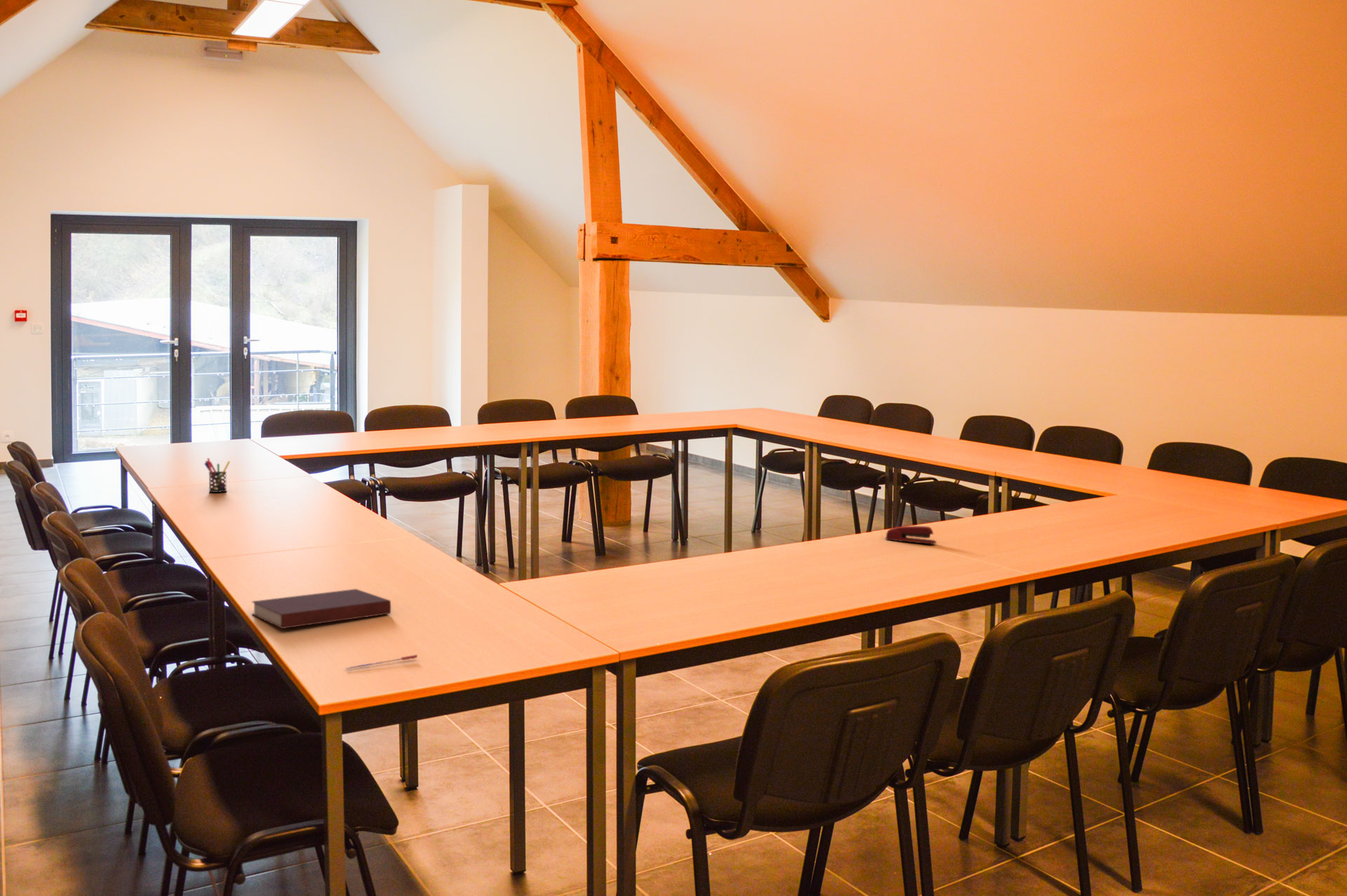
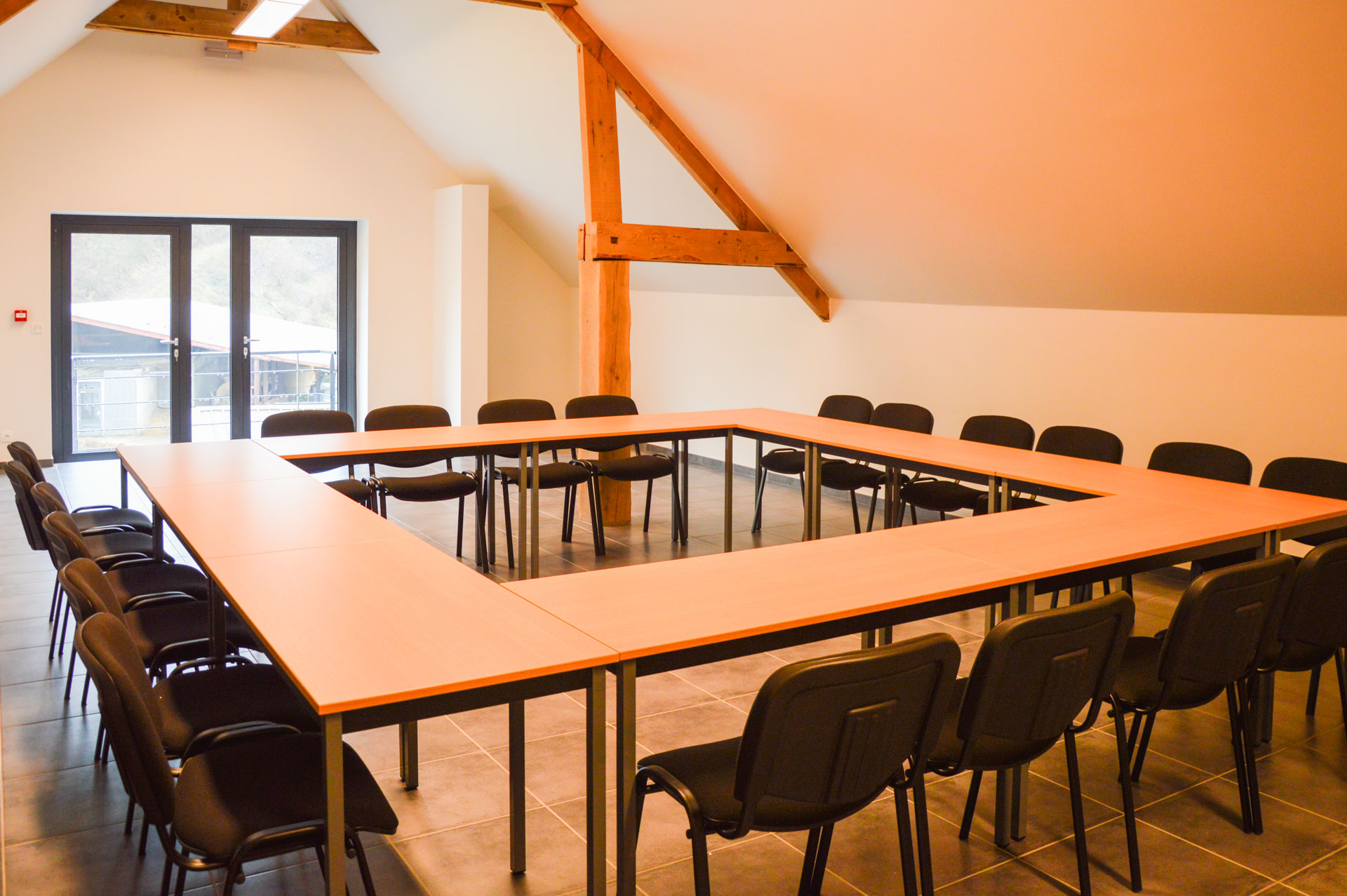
- stapler (910, 533)
- notebook (321, 607)
- pen holder (217, 474)
- pen (382, 662)
